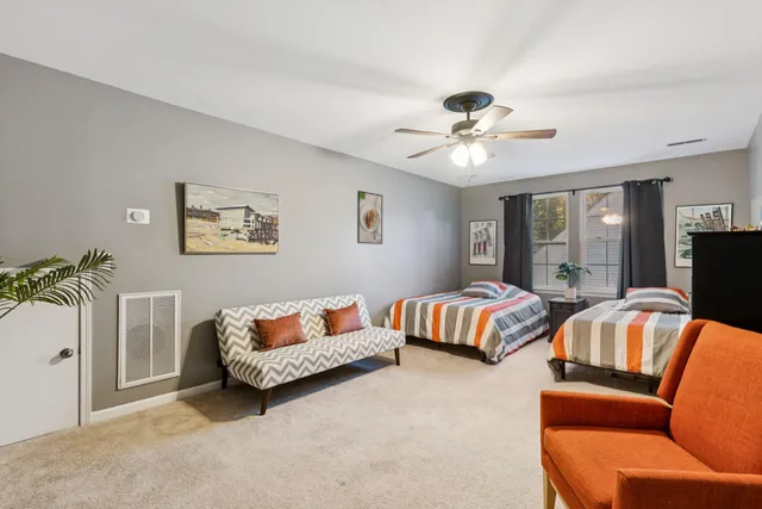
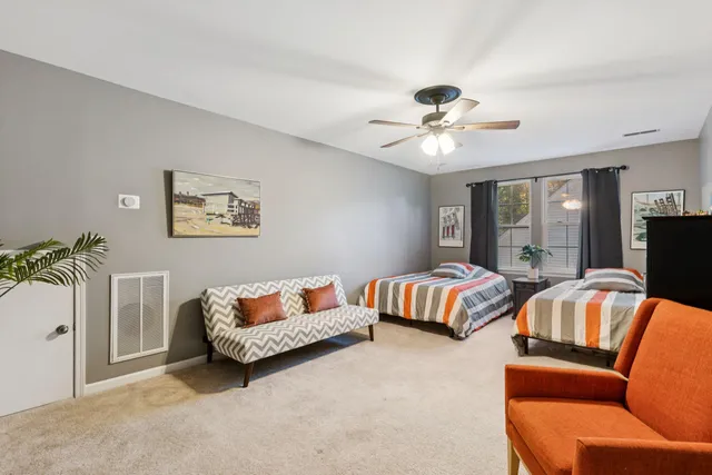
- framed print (370, 218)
